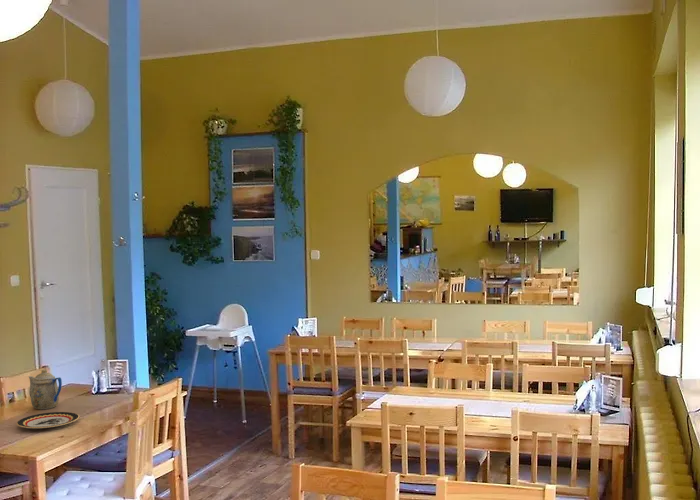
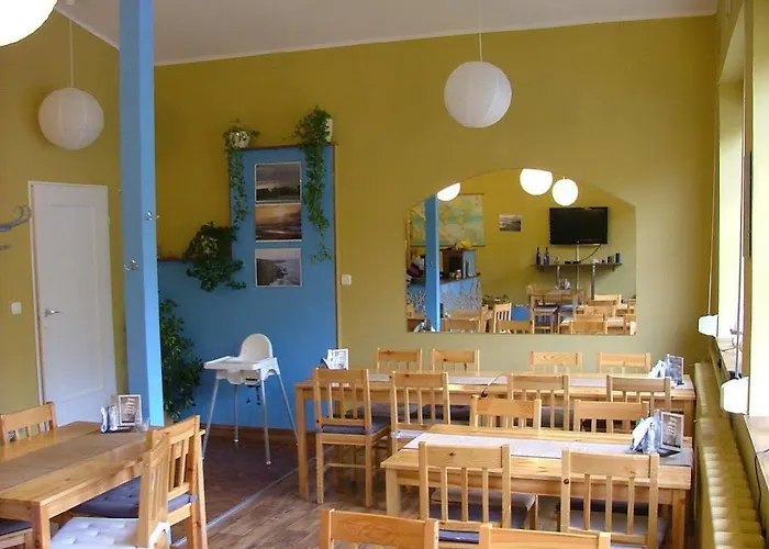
- teapot (44, 388)
- plate (48, 421)
